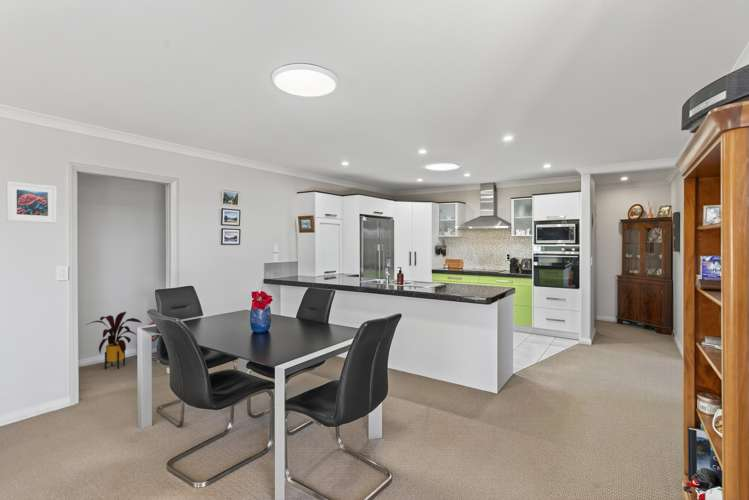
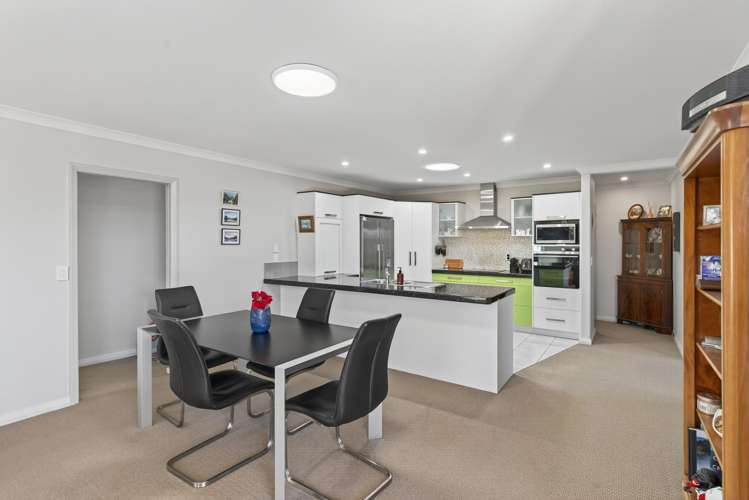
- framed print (32, 203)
- house plant (112, 340)
